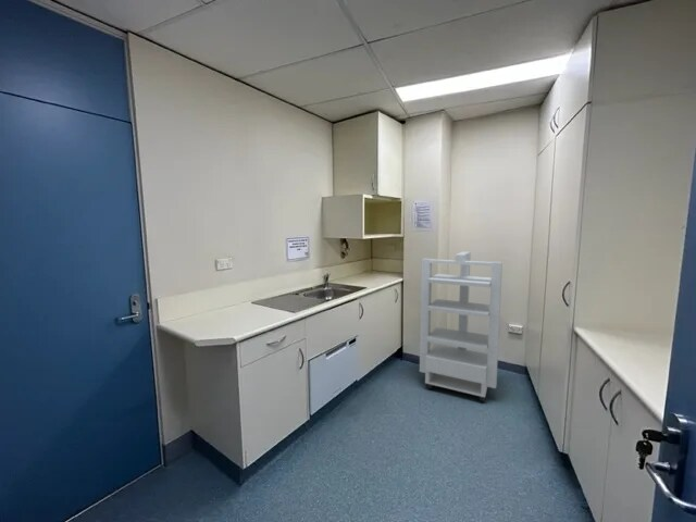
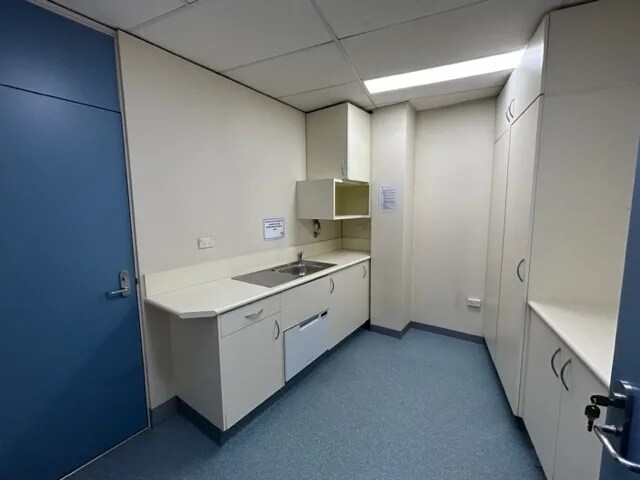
- storage cabinet (460, 321)
